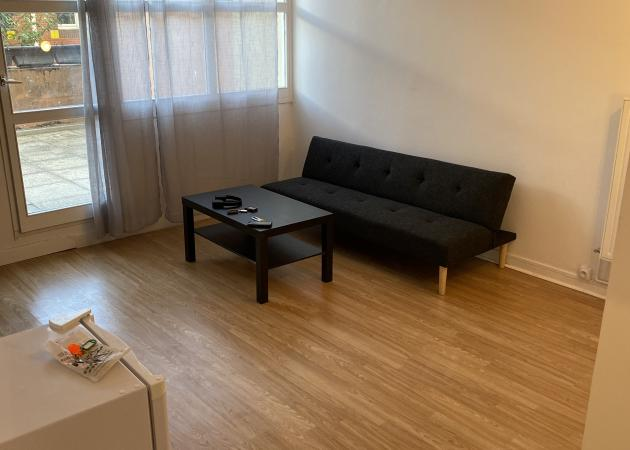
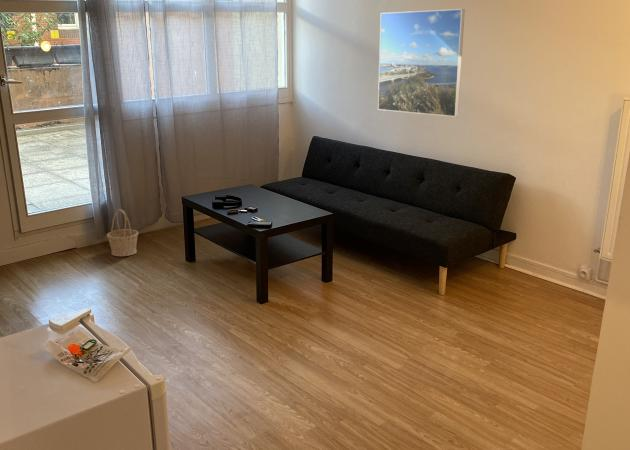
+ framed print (418, 63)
+ basket (122, 231)
